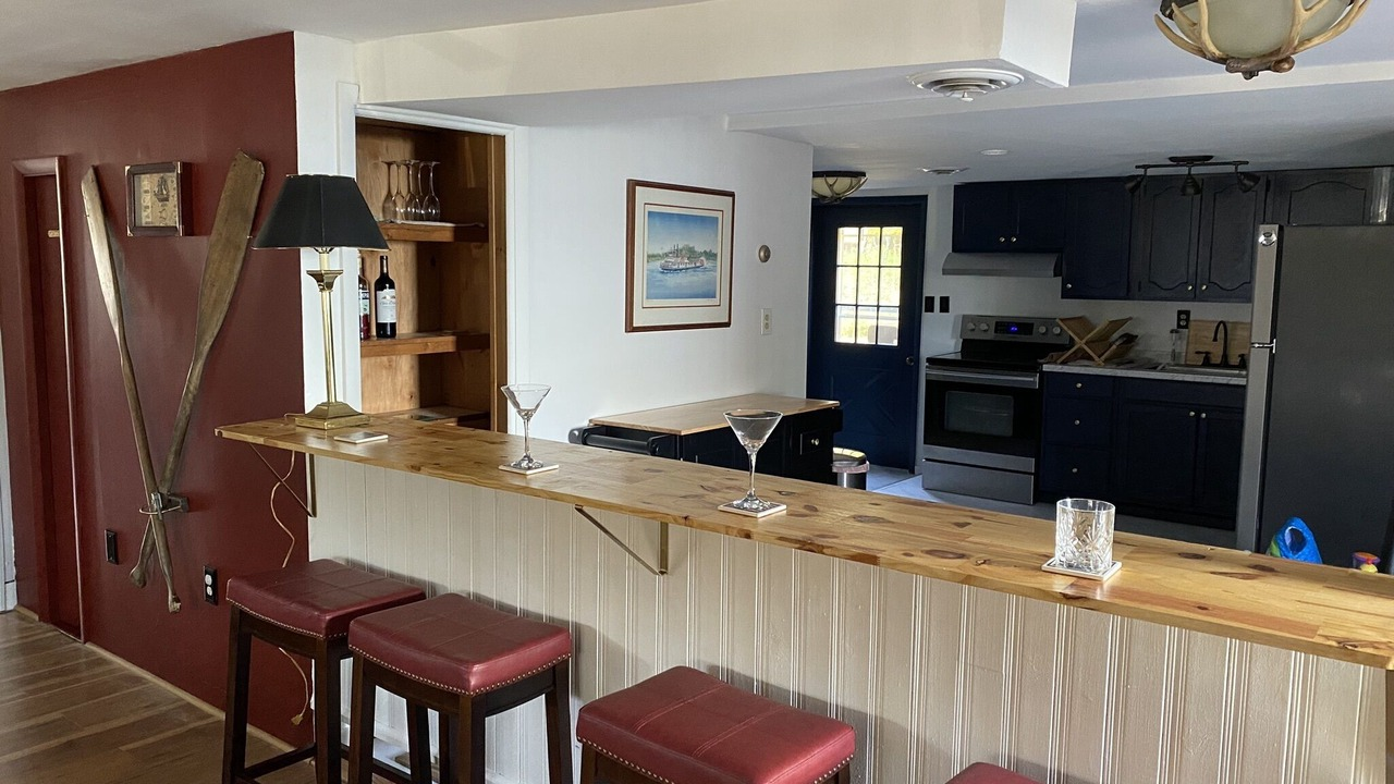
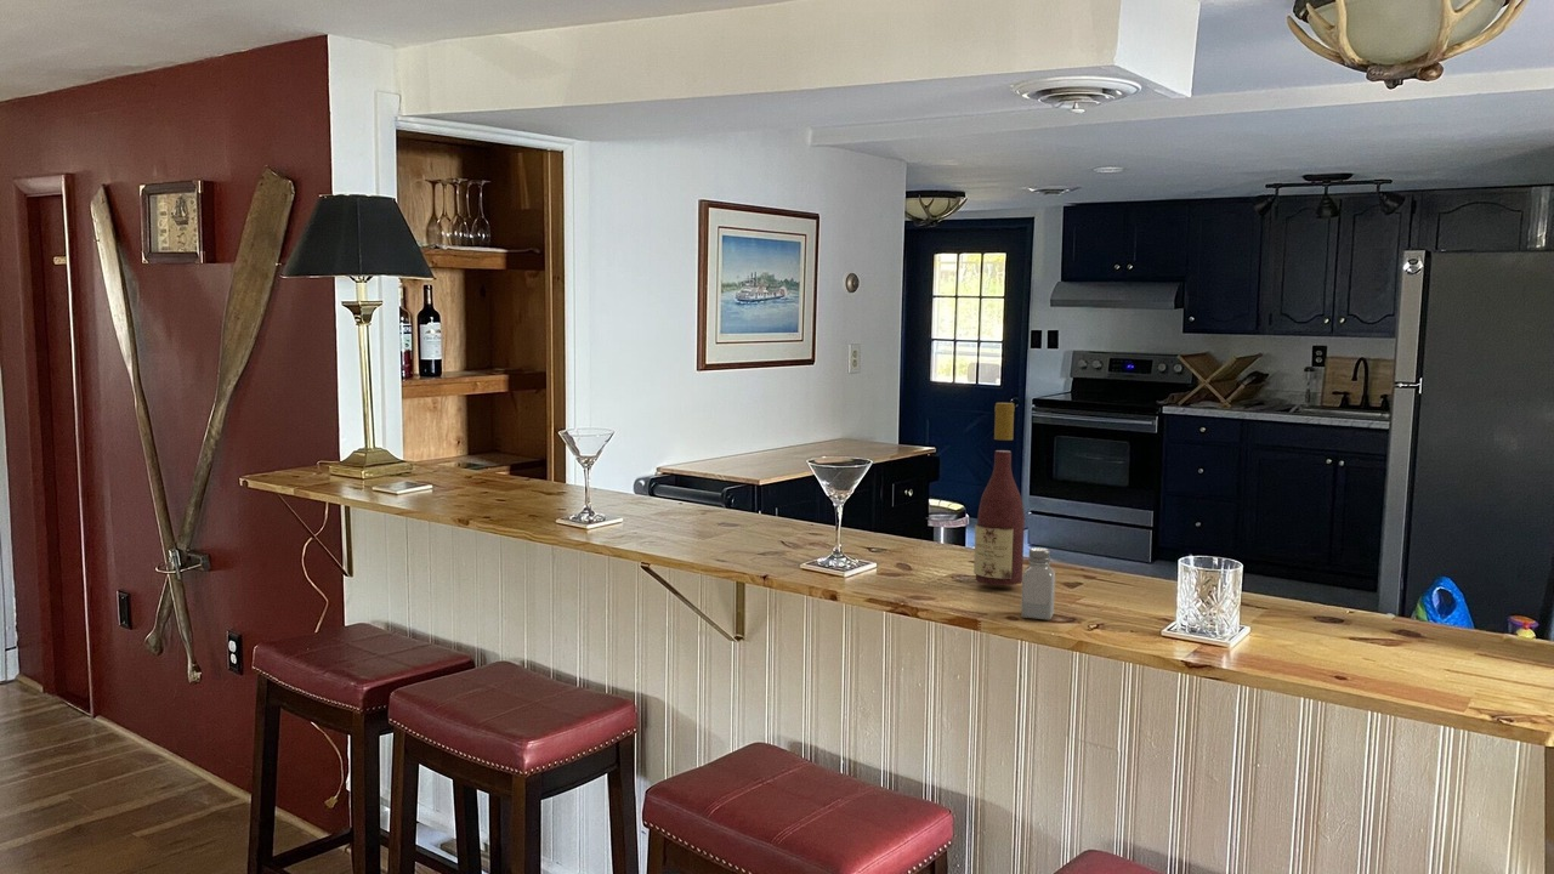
+ saltshaker (1038, 581)
+ wine bottle (1002, 494)
